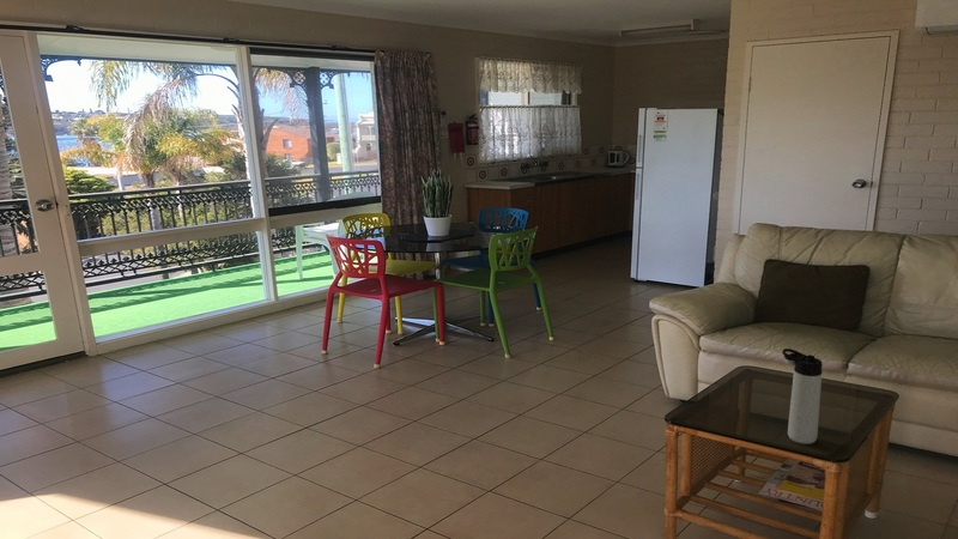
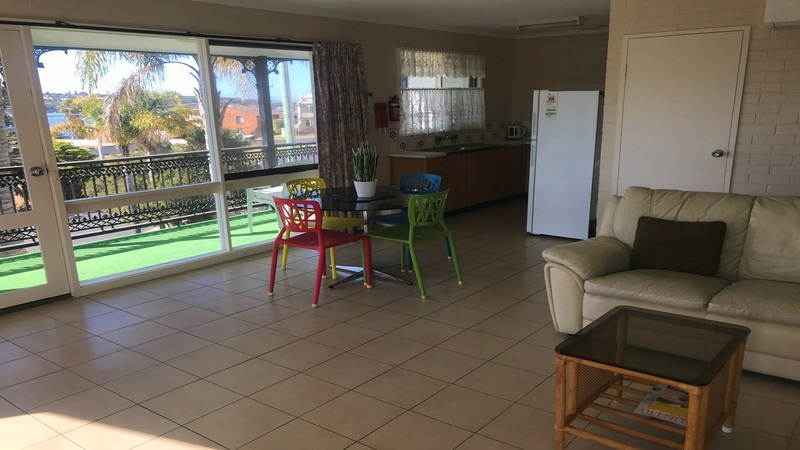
- thermos bottle (799, 395)
